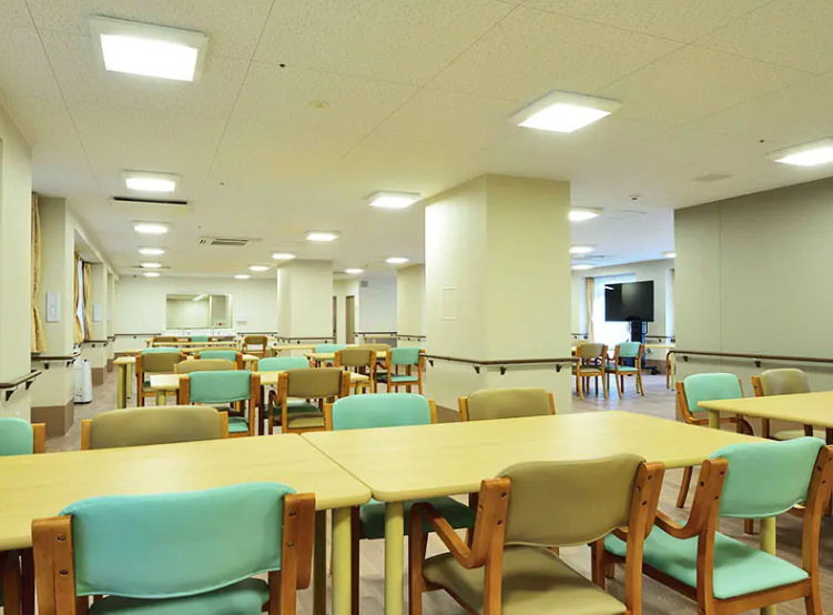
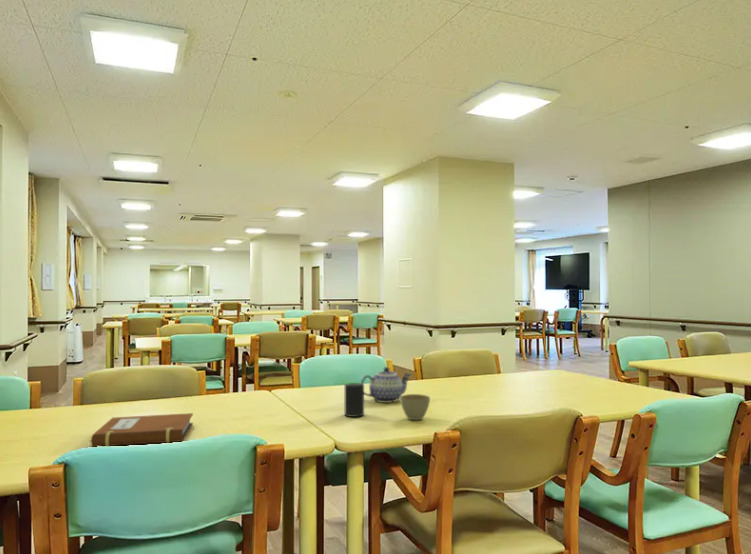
+ flower pot (415, 407)
+ cup (354, 399)
+ teapot (386, 383)
+ notebook (143, 429)
